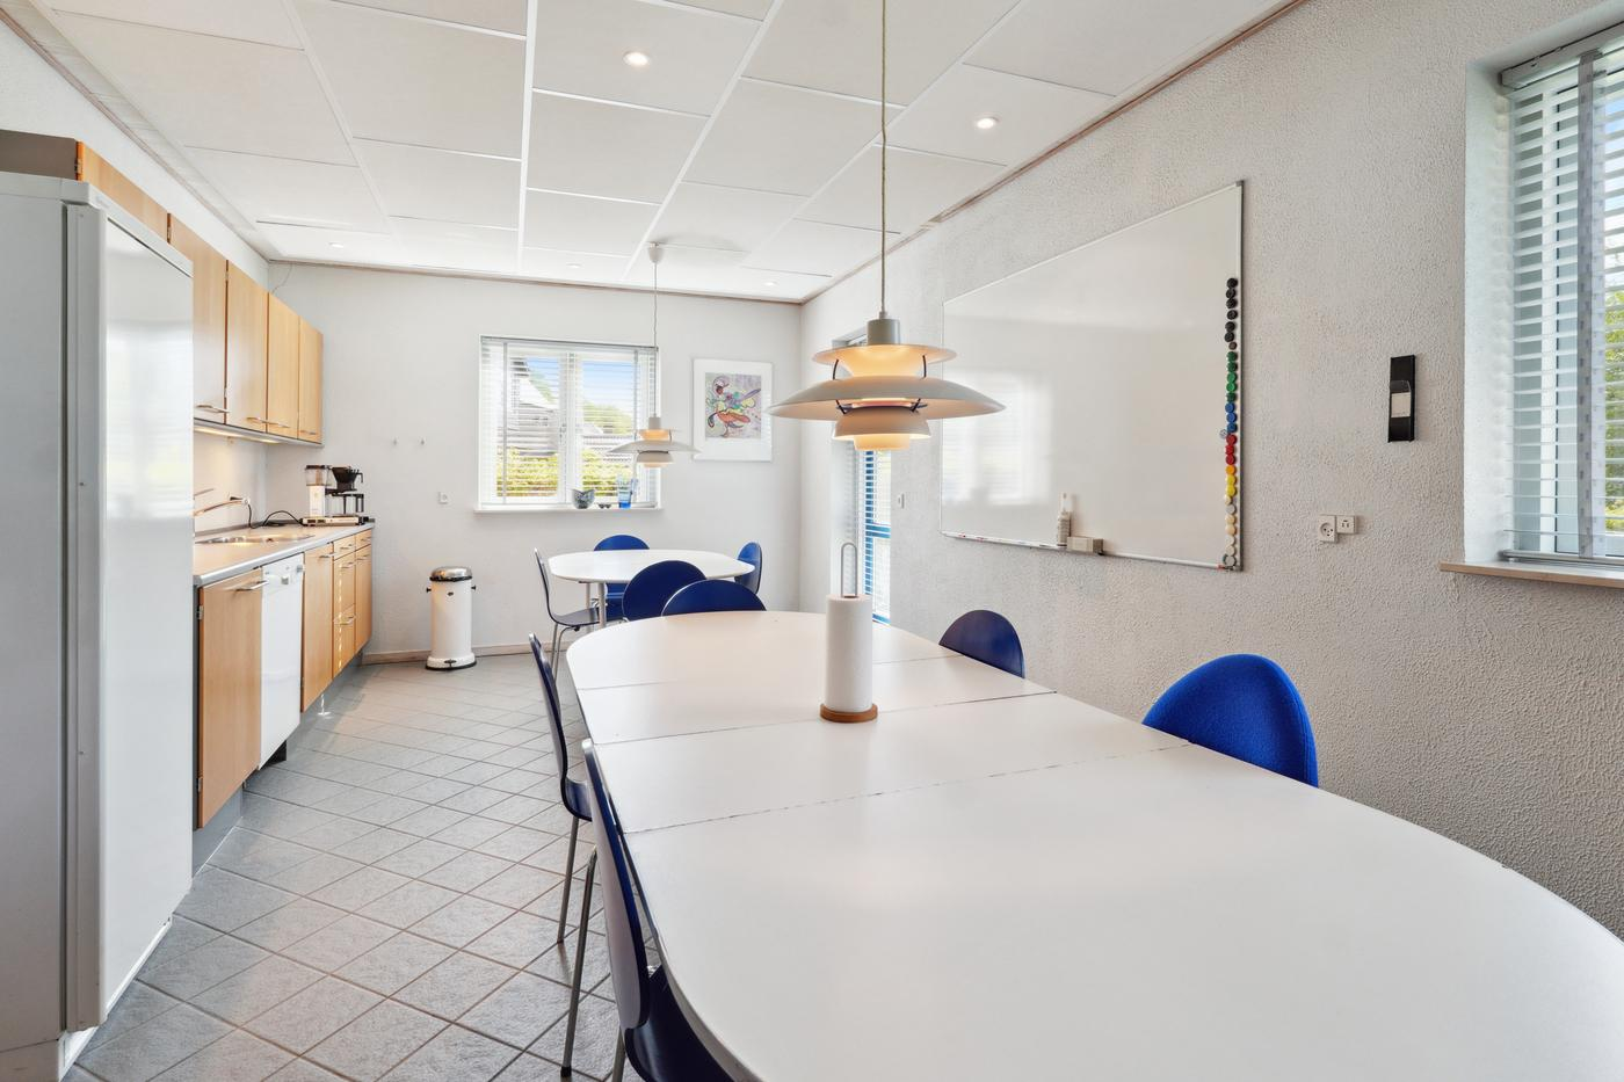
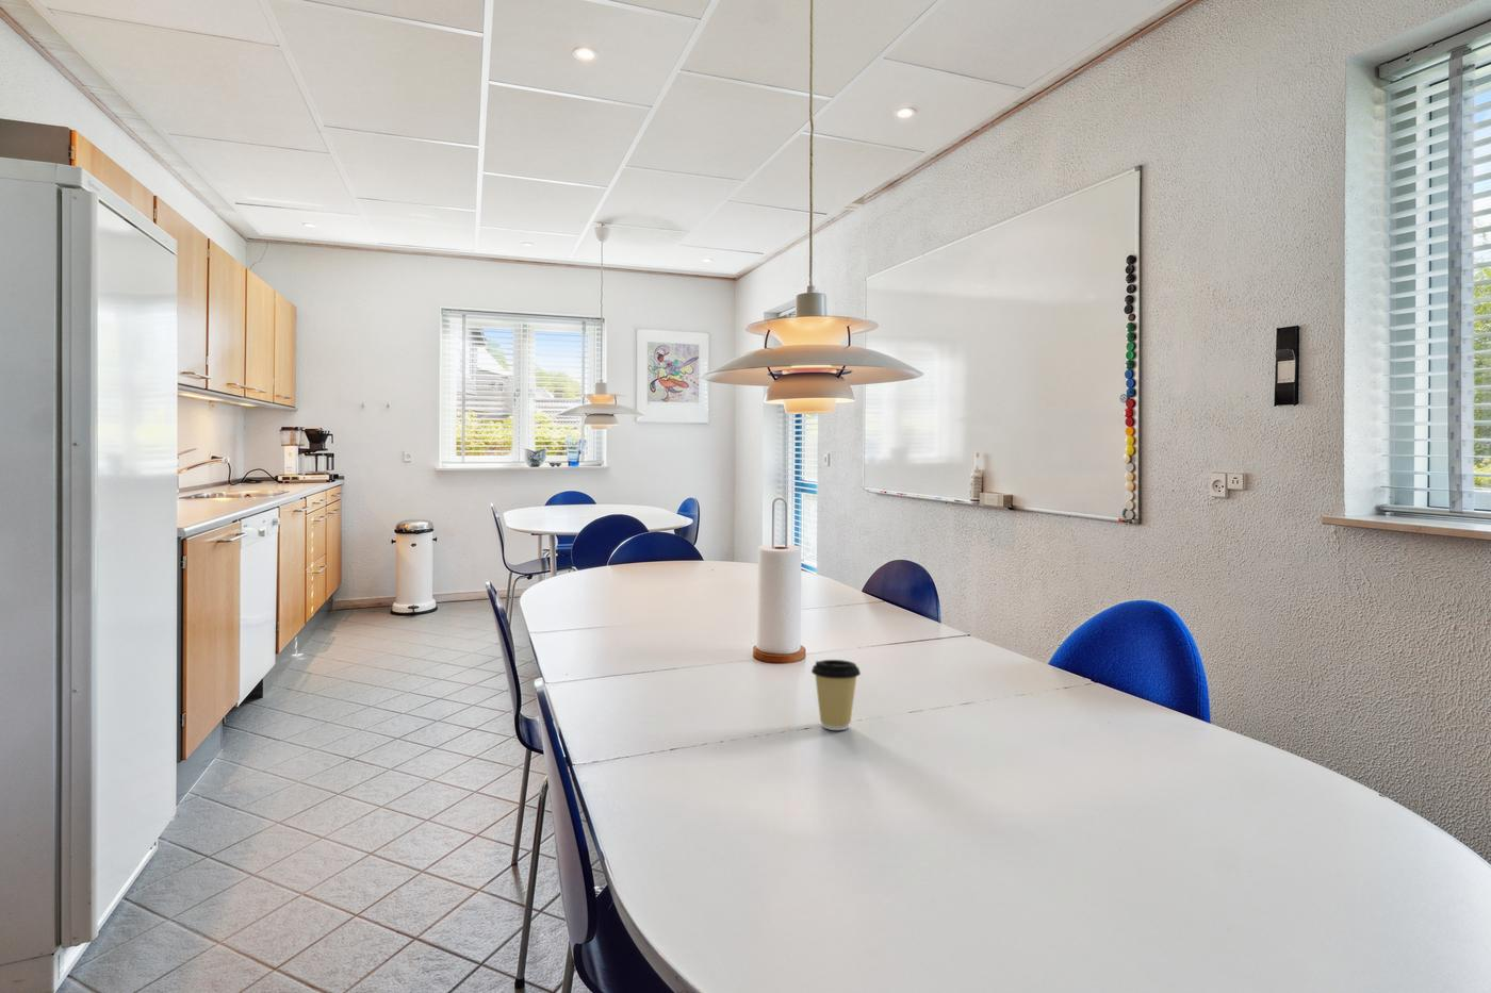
+ coffee cup (835, 693)
